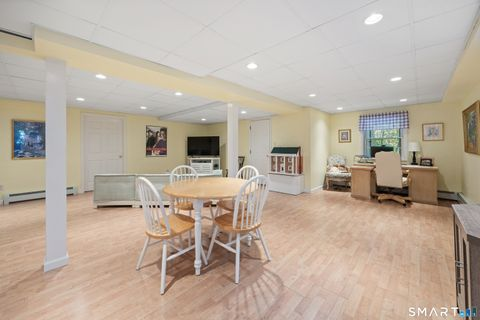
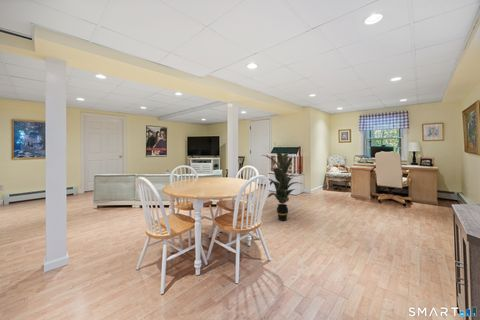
+ indoor plant (279, 183)
